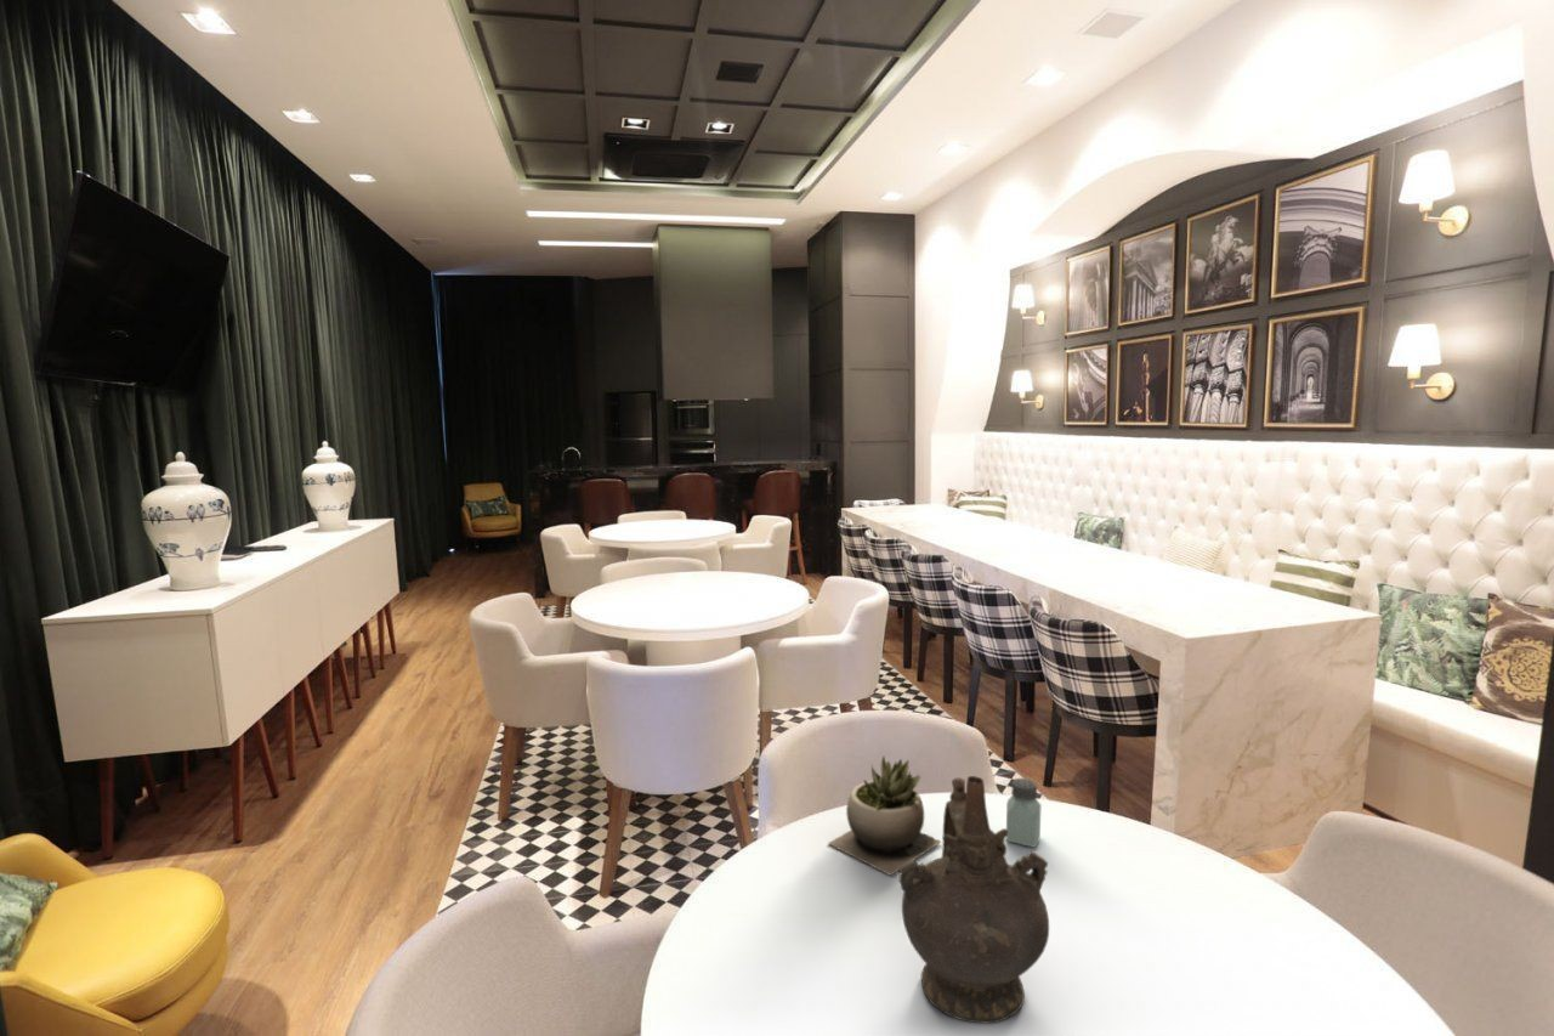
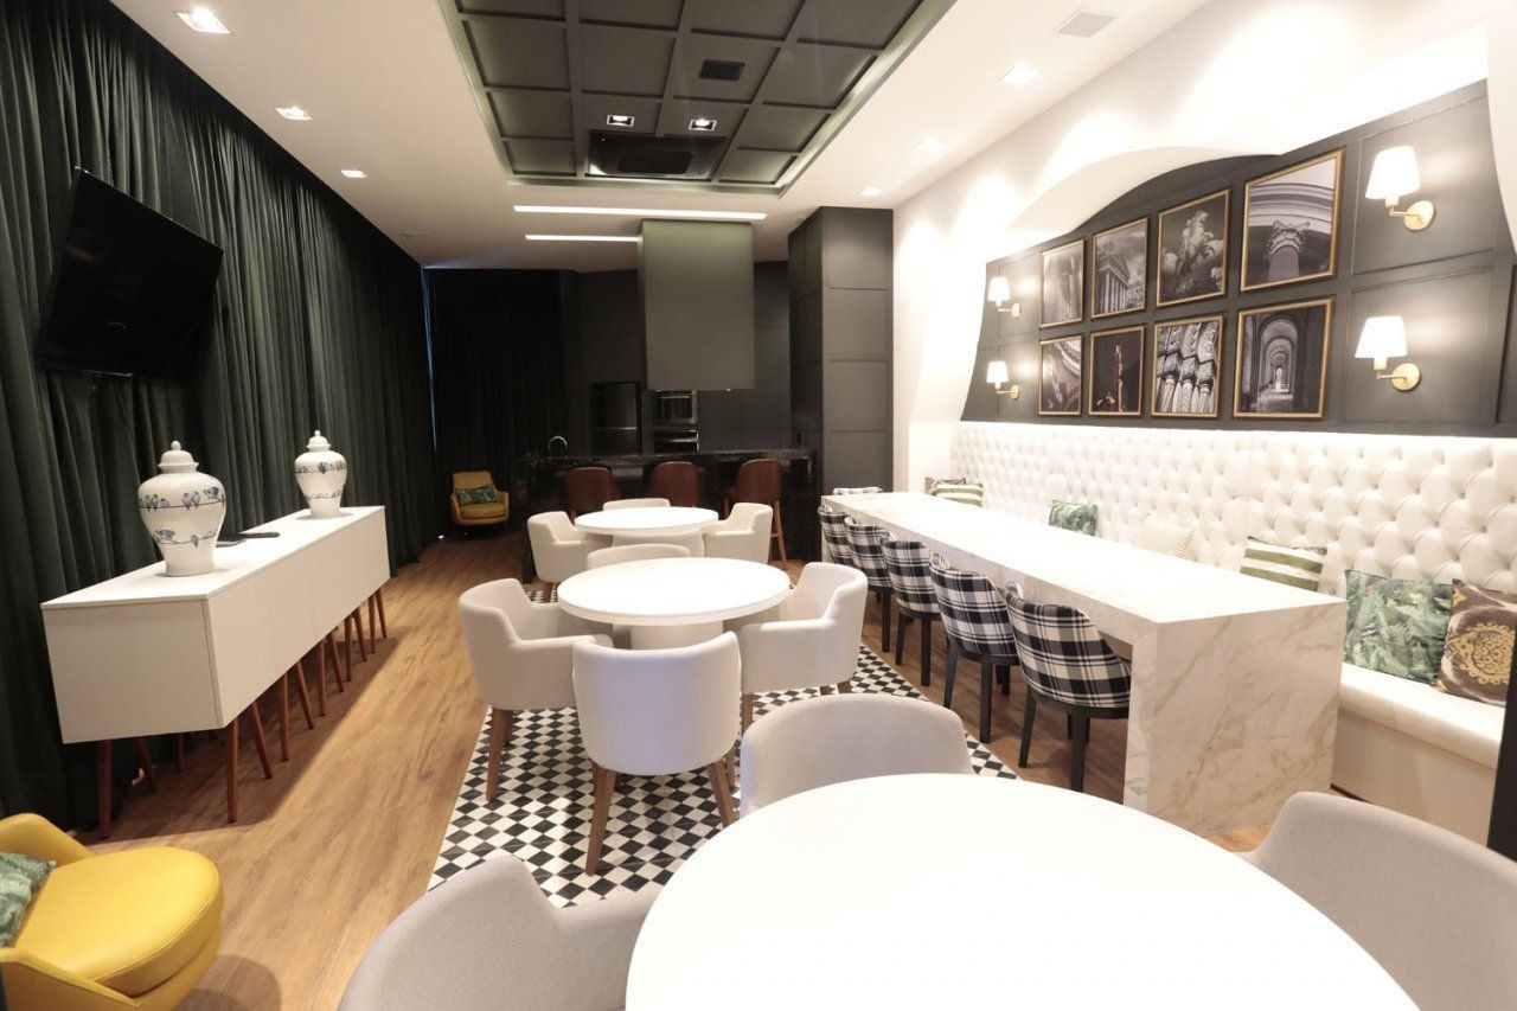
- saltshaker (1023, 810)
- ceremonial vessel (971, 879)
- succulent plant (884, 802)
